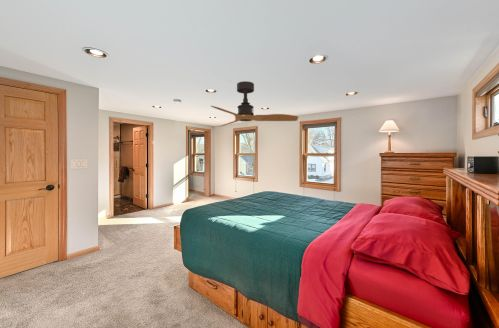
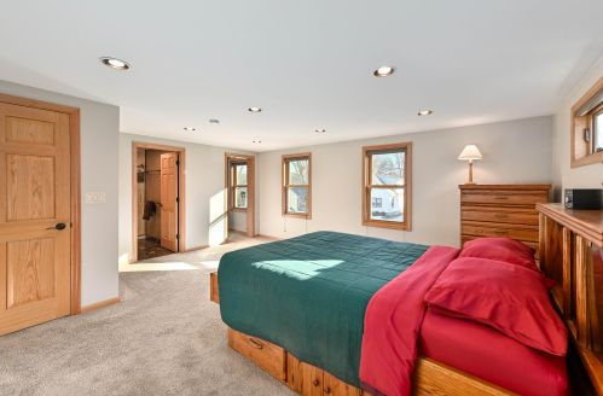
- ceiling fan (251, 105)
